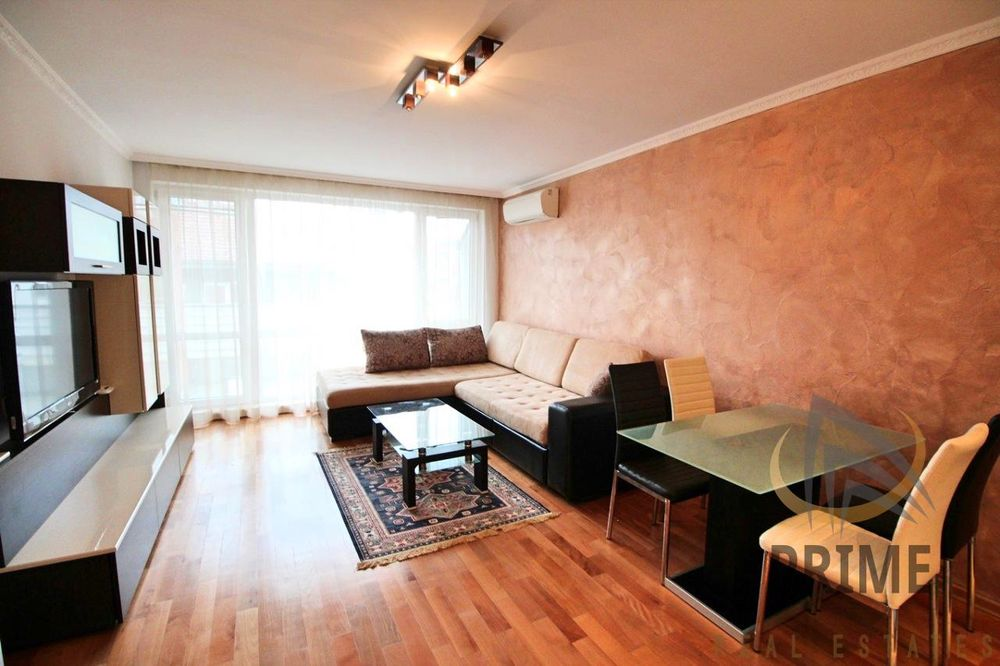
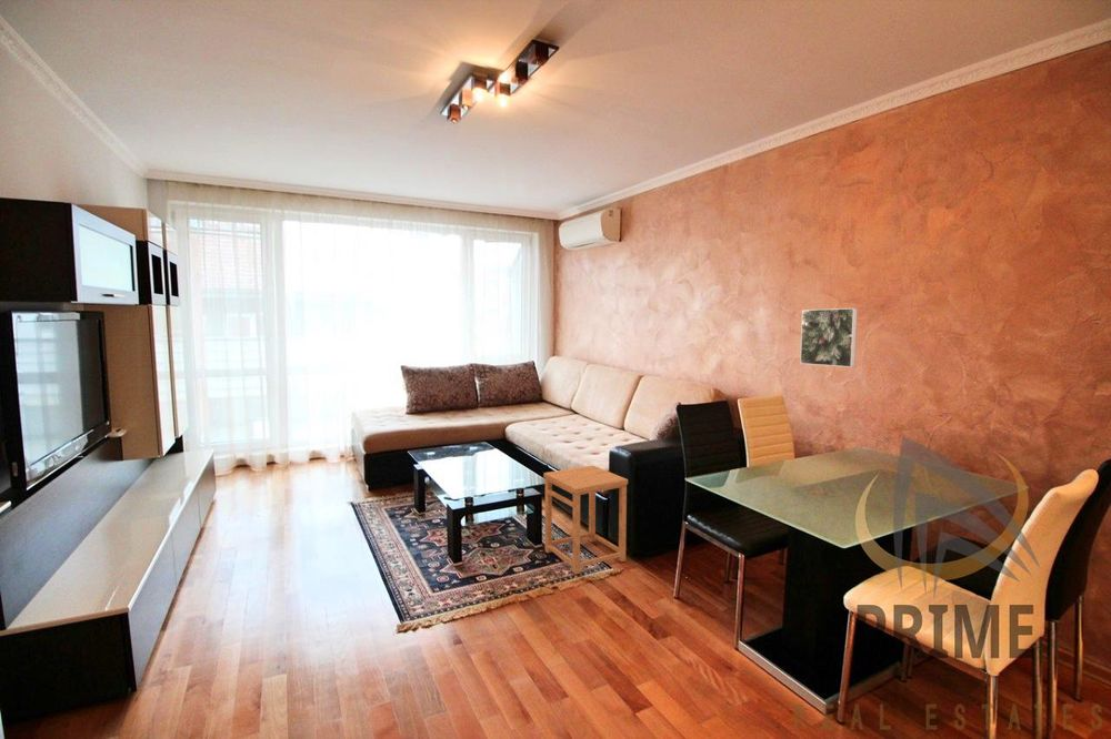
+ side table (589, 516)
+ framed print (827, 337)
